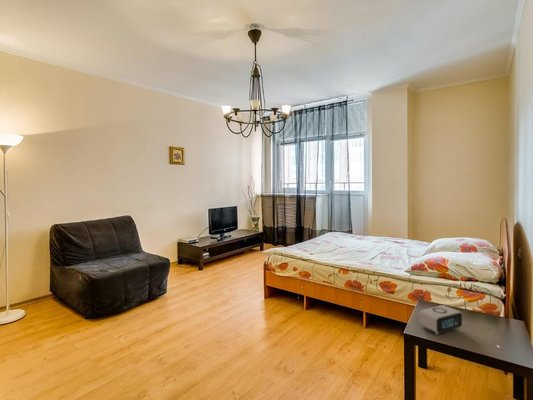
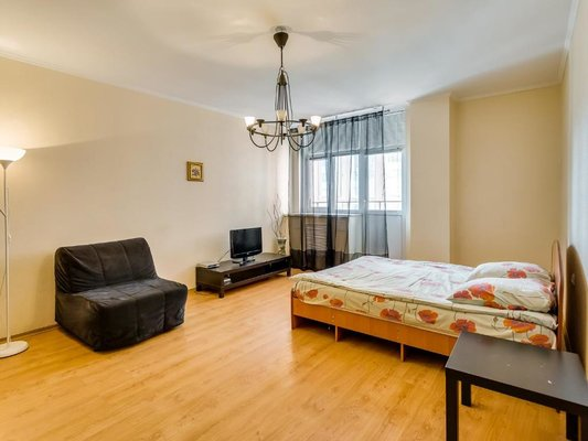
- alarm clock (440, 319)
